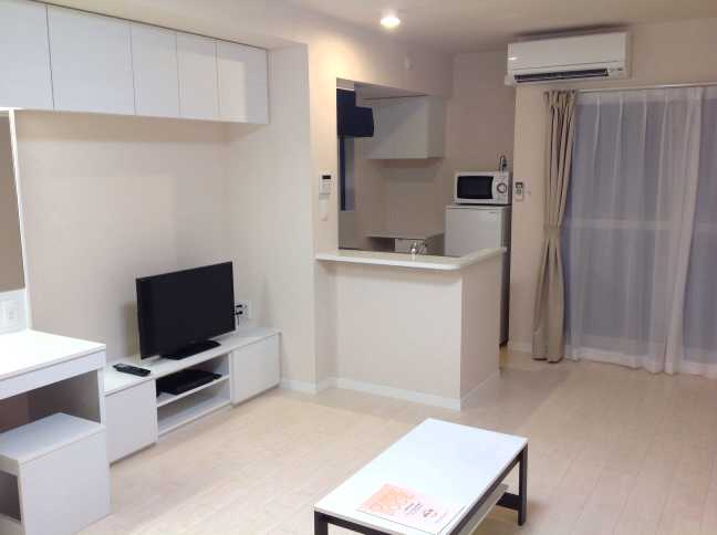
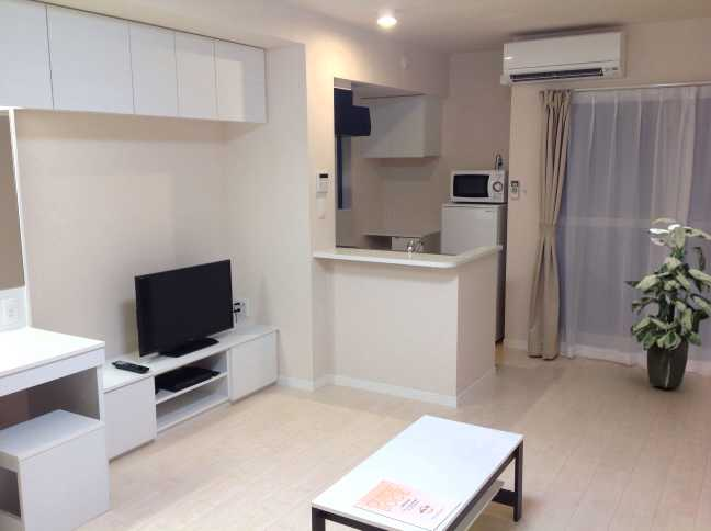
+ indoor plant (667, 302)
